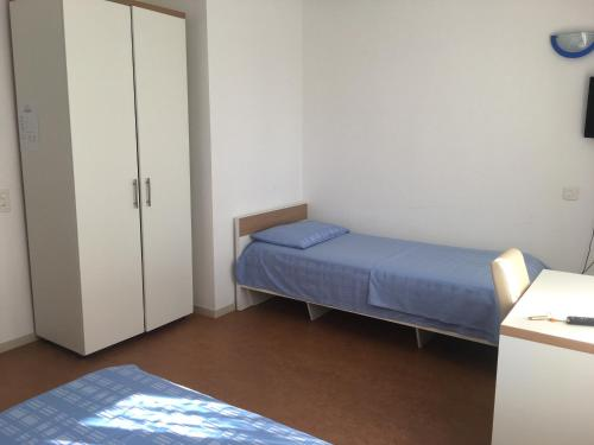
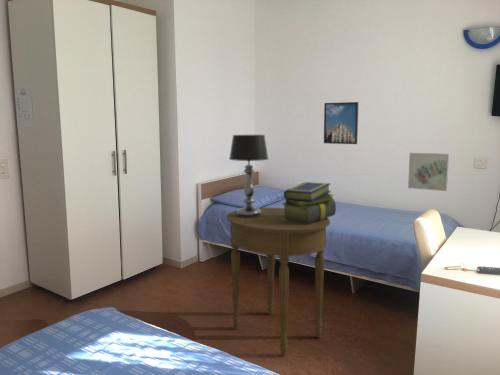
+ stack of books (309, 201)
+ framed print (340, 123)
+ table lamp (248, 175)
+ wall art (428, 171)
+ side table (279, 276)
